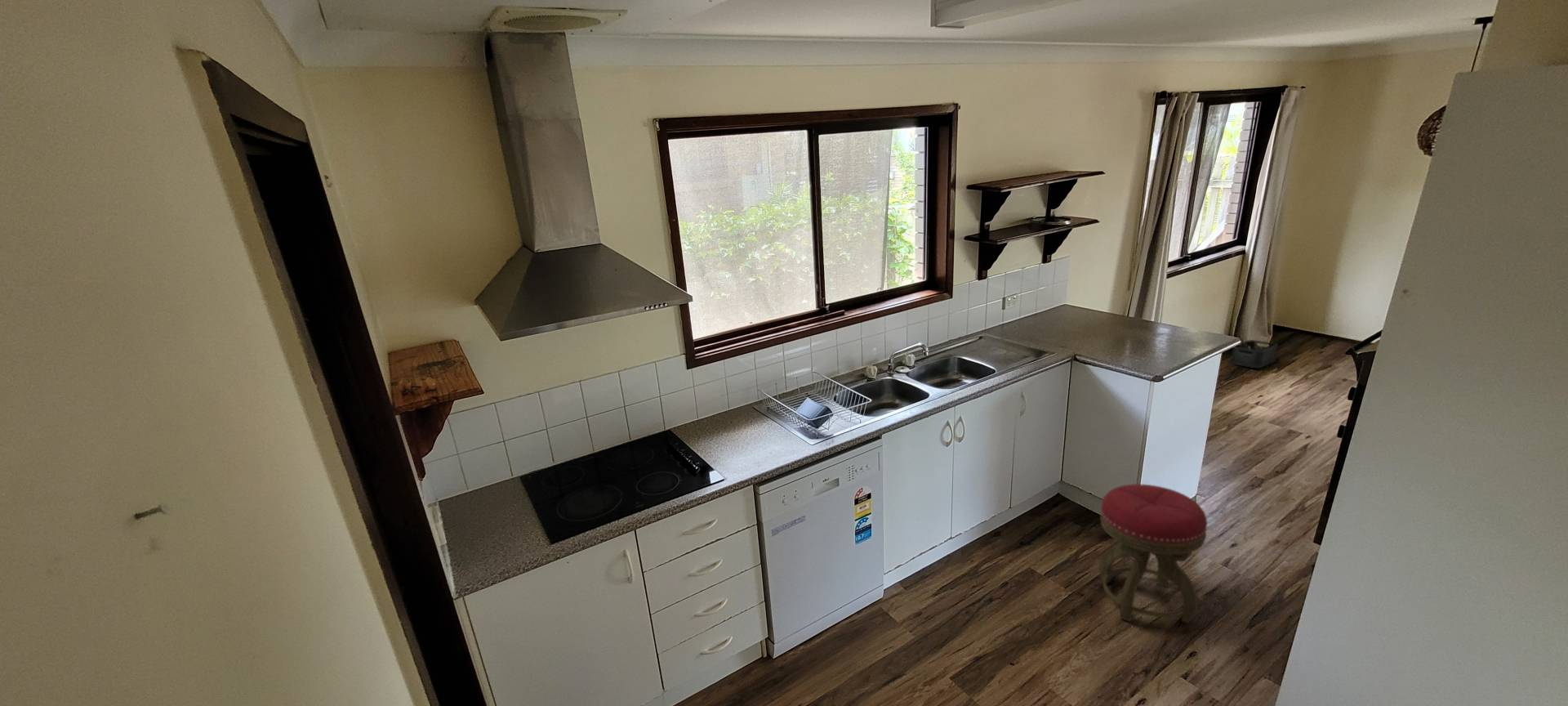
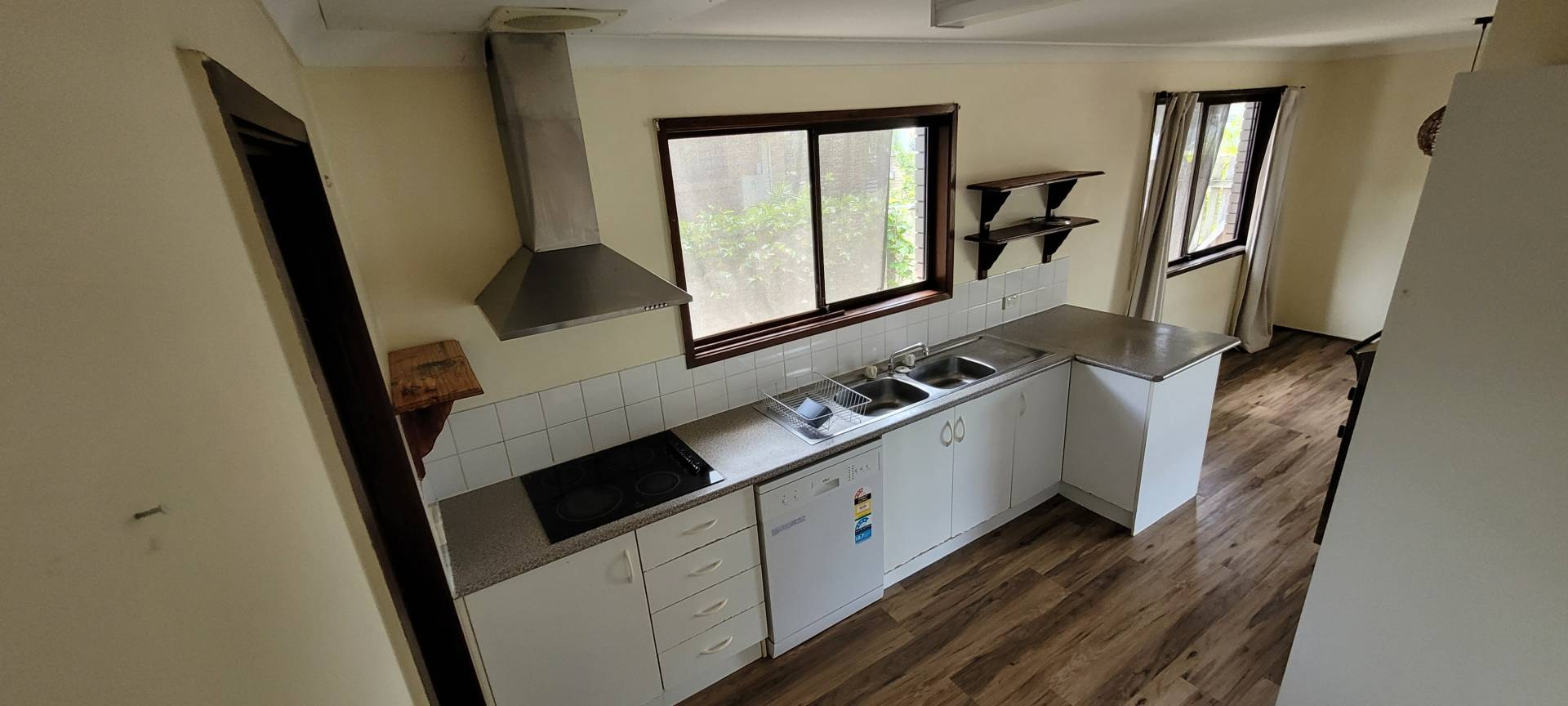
- storage bin (1254, 354)
- stool (1148, 551)
